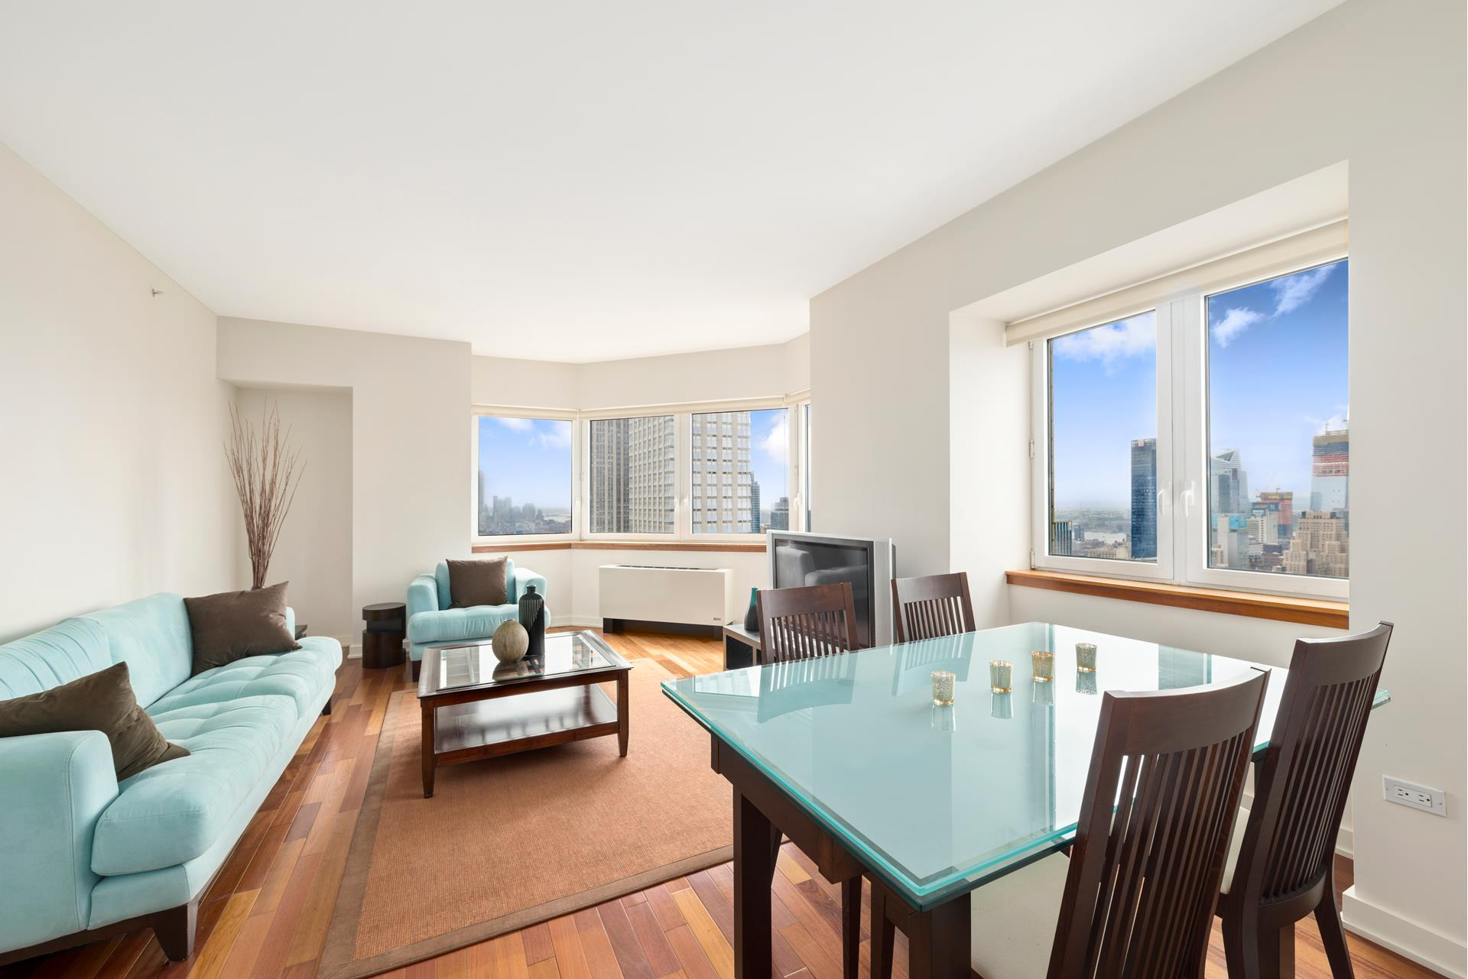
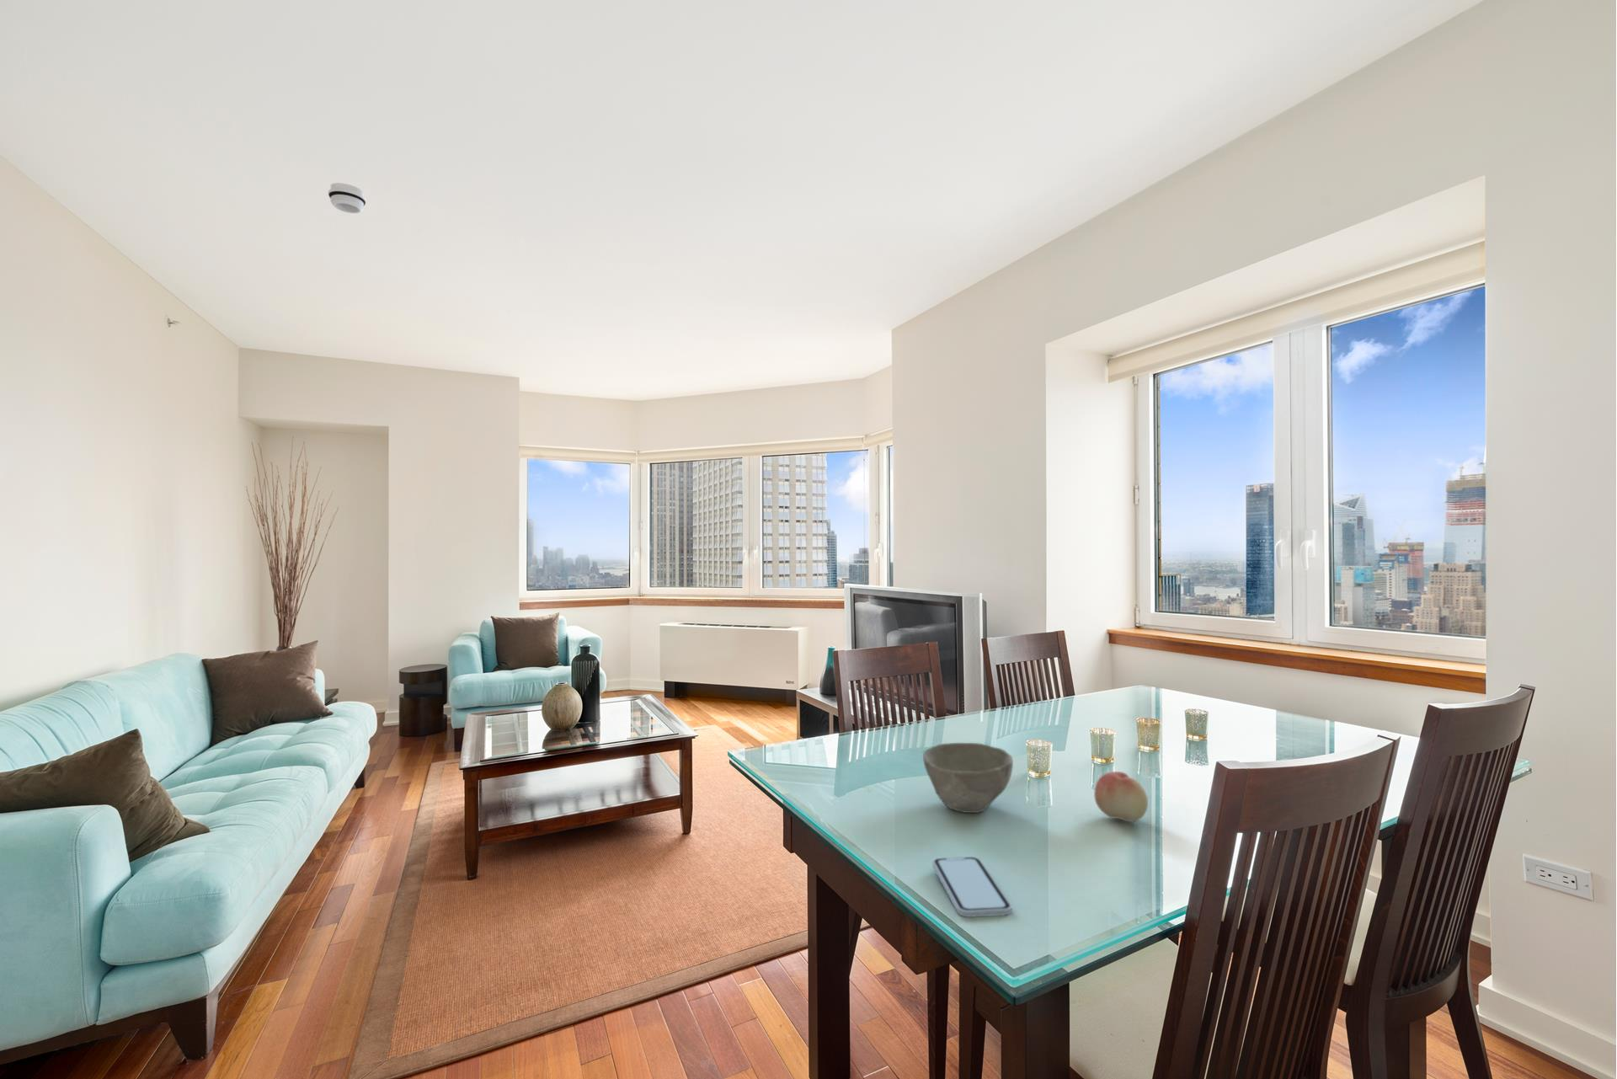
+ smartphone (969, 884)
+ fruit (1121, 796)
+ bowl (967, 779)
+ smoke detector (347, 199)
